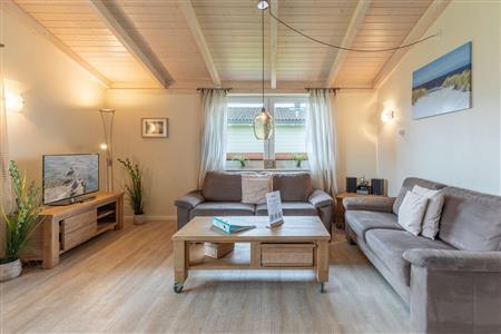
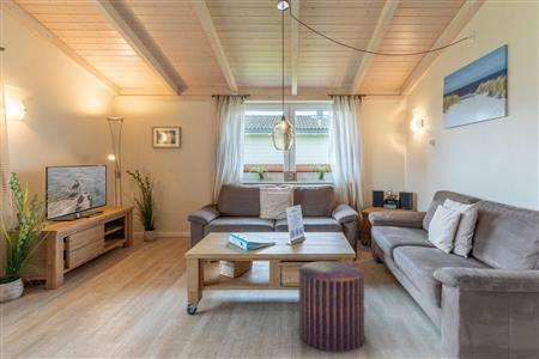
+ stool (331, 302)
